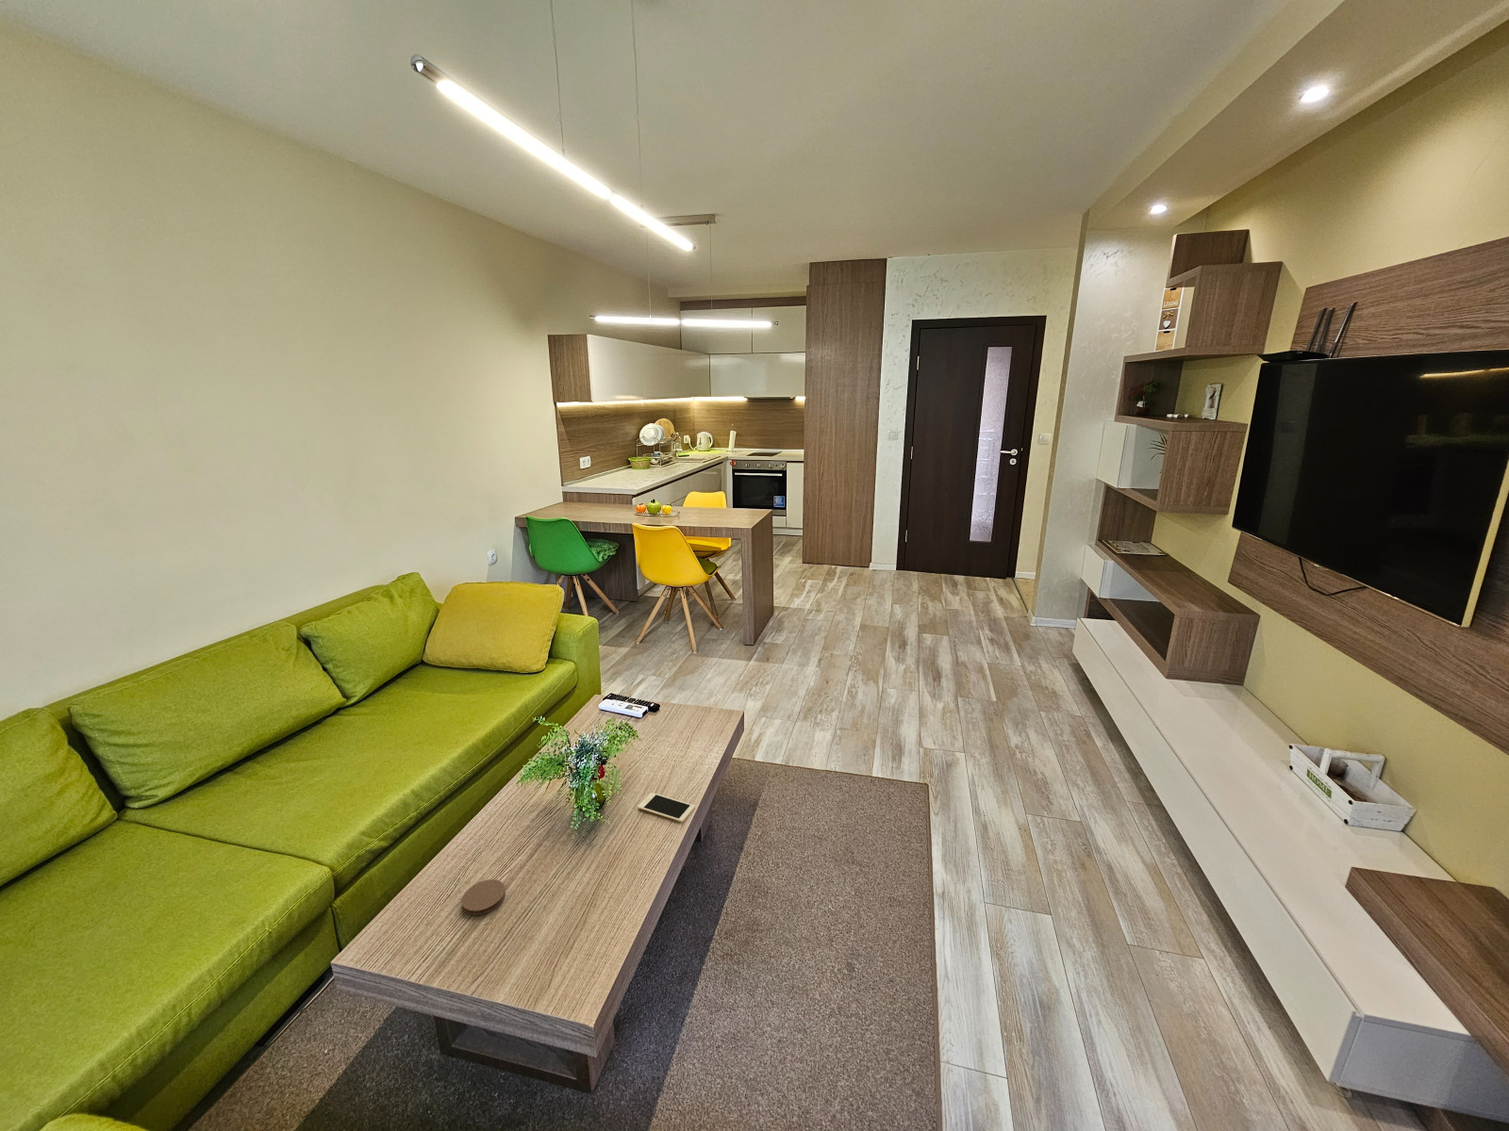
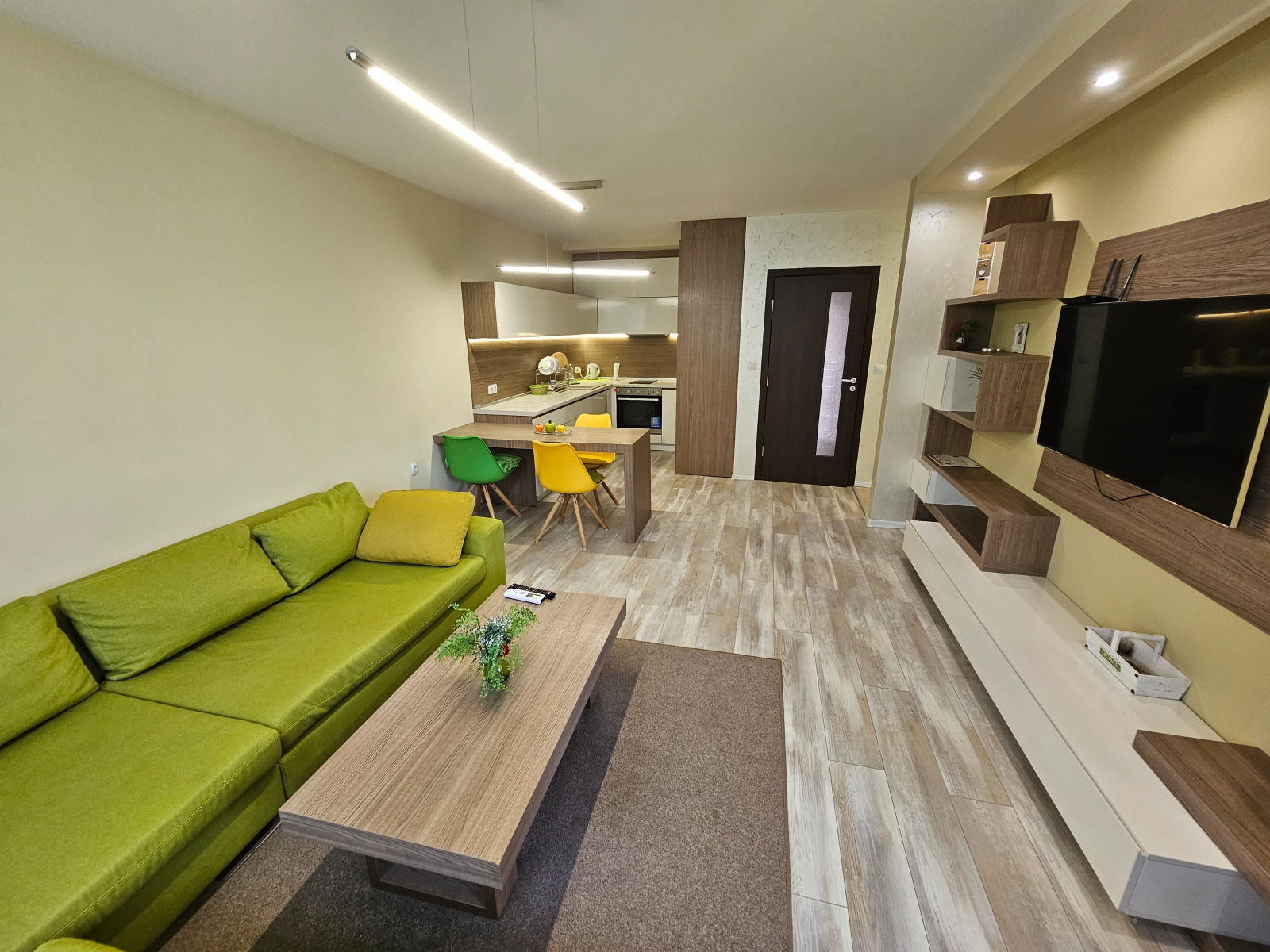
- coaster (482, 896)
- cell phone (665, 807)
